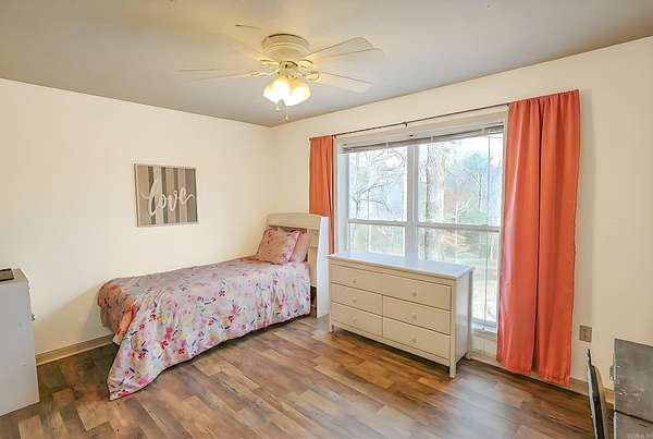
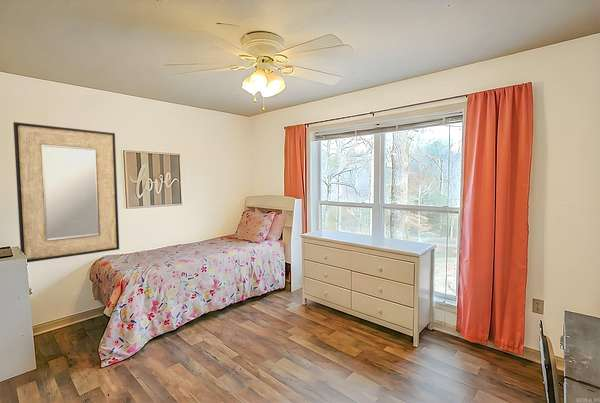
+ home mirror (71, 192)
